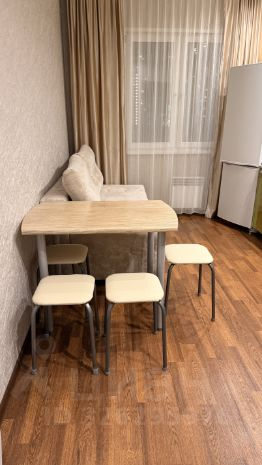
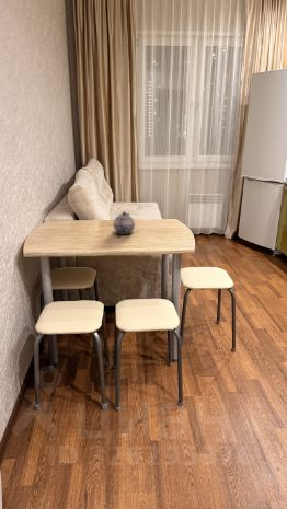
+ teapot (124, 221)
